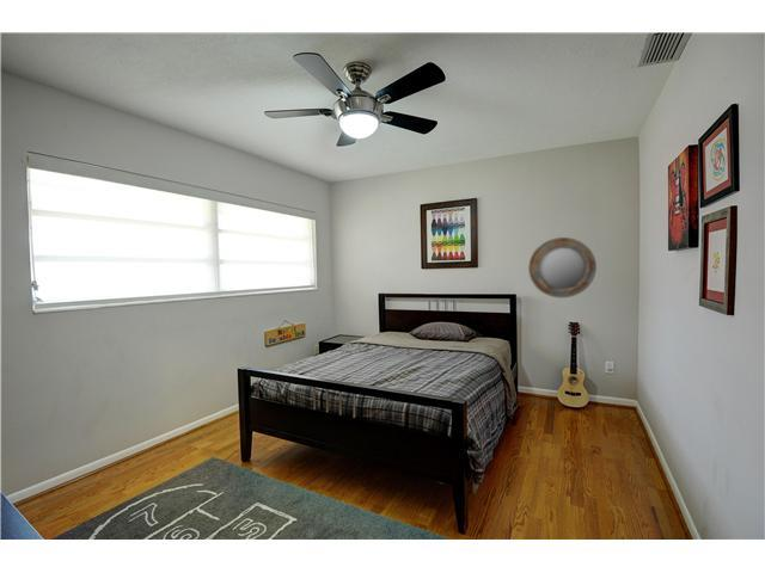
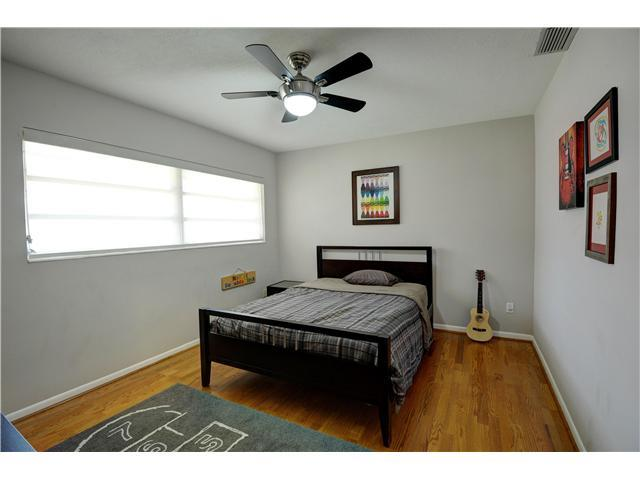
- home mirror (561, 267)
